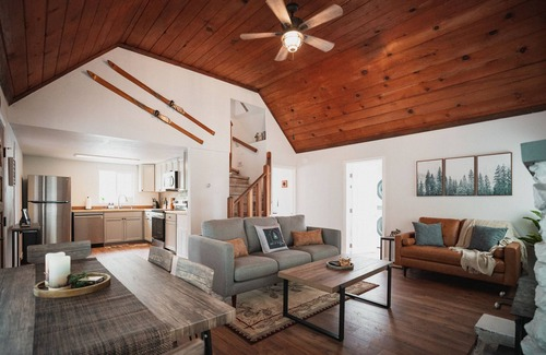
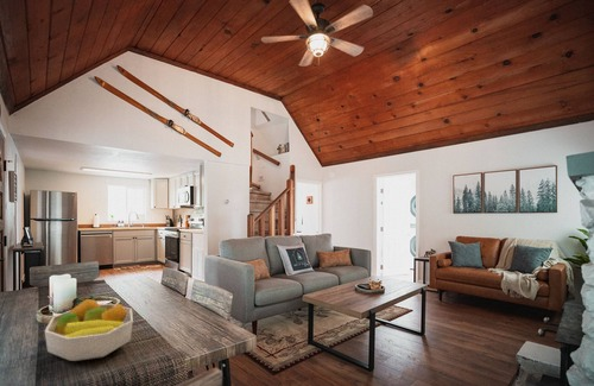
+ fruit bowl (91, 325)
